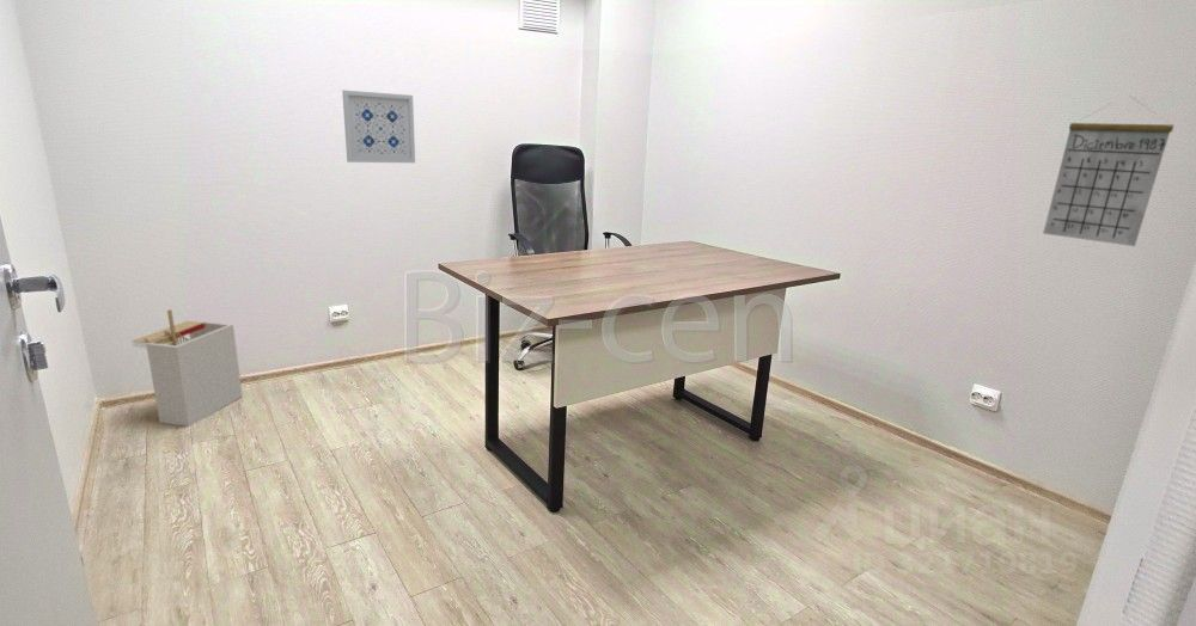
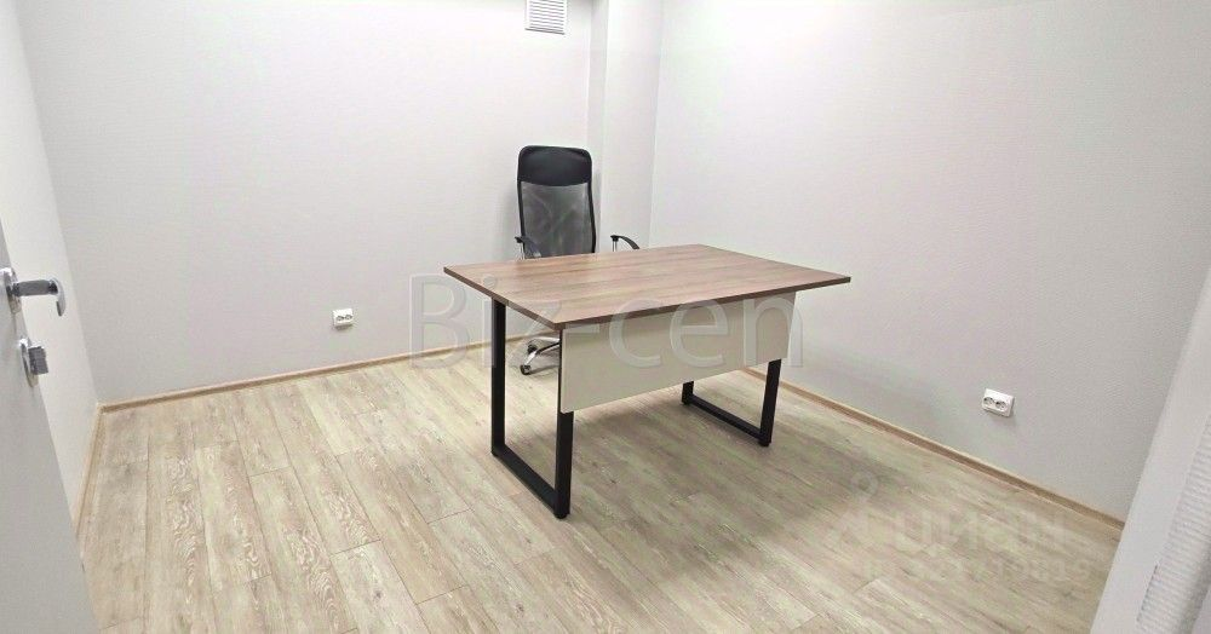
- storage bin (189, 358)
- wall art (380, 128)
- calendar (1106, 168)
